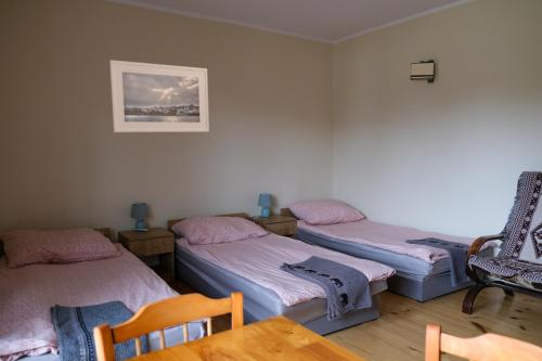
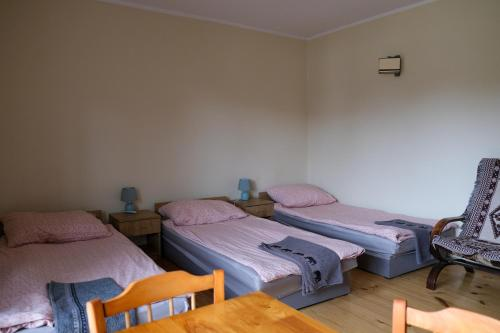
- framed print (163, 99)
